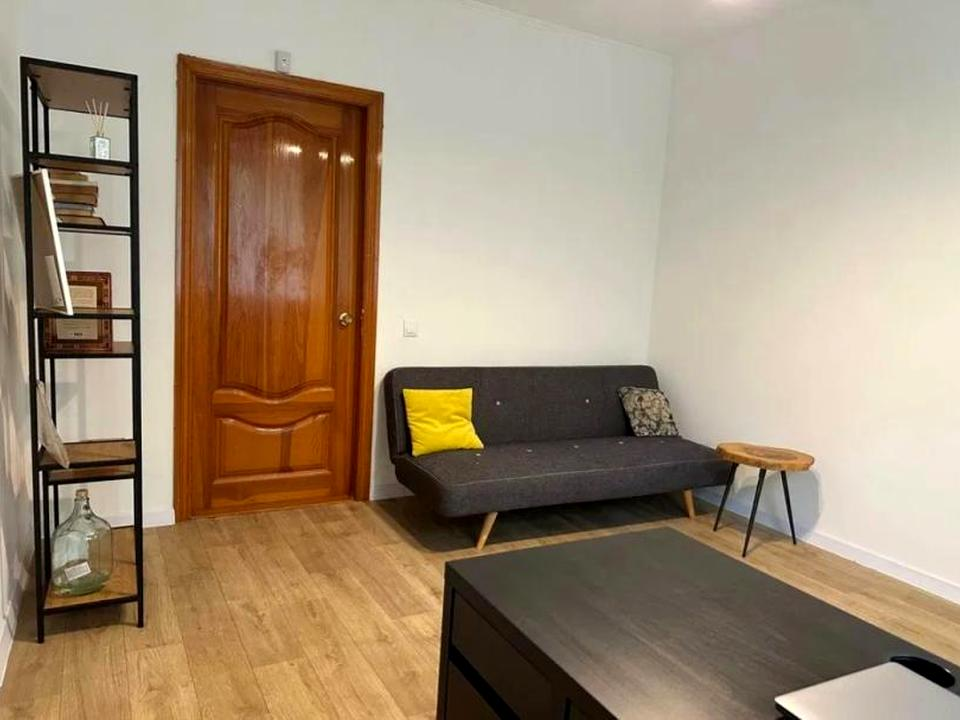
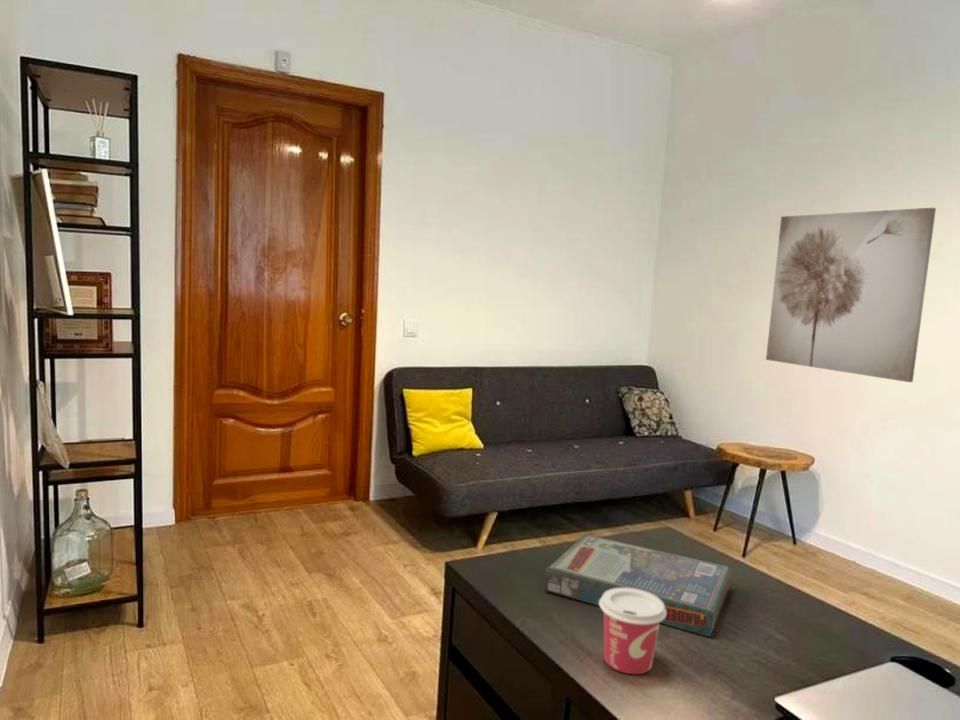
+ board game (639, 578)
+ wall art (841, 292)
+ cup (630, 631)
